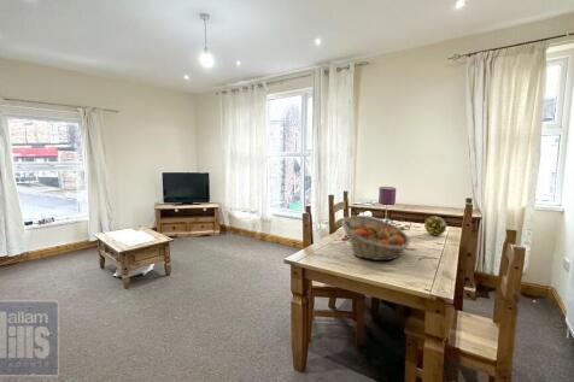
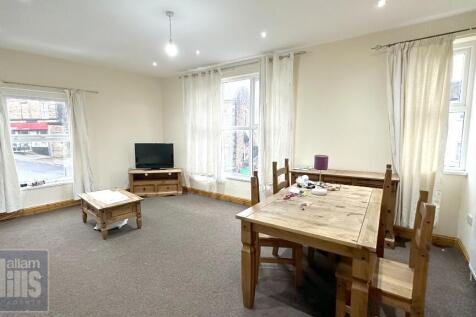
- fruit basket (374, 236)
- decorative ball (434, 225)
